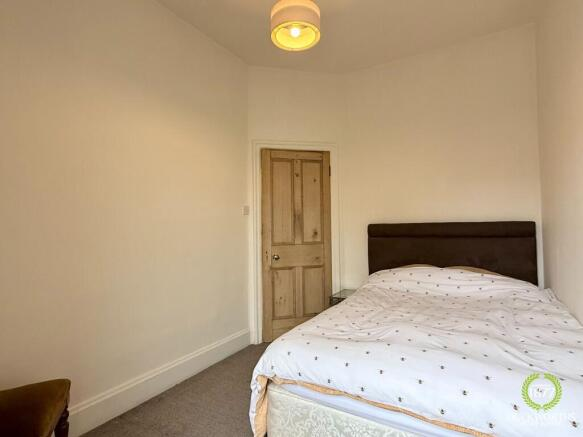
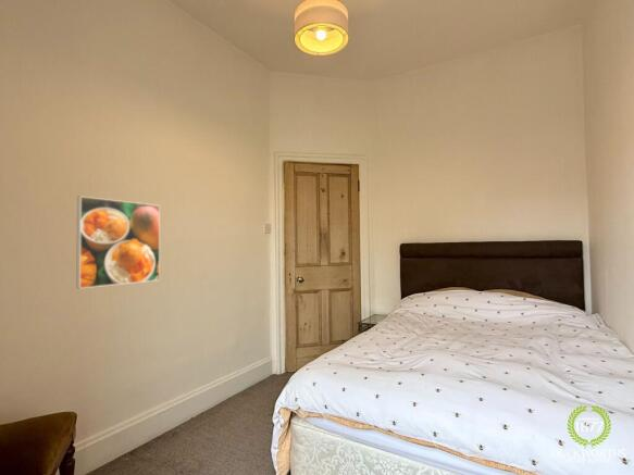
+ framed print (122, 242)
